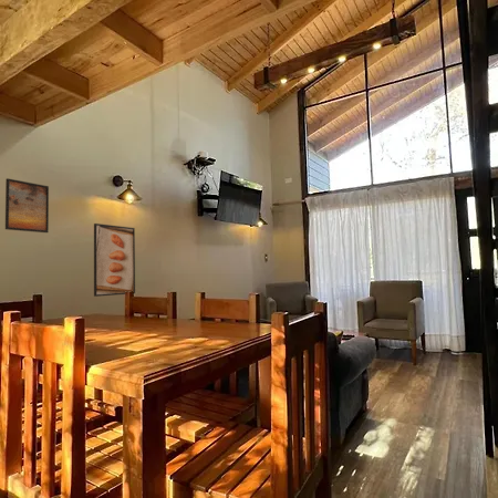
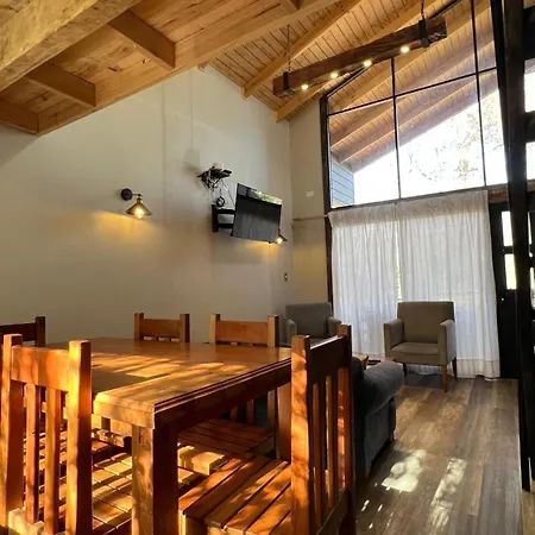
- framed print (28, 206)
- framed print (115, 260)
